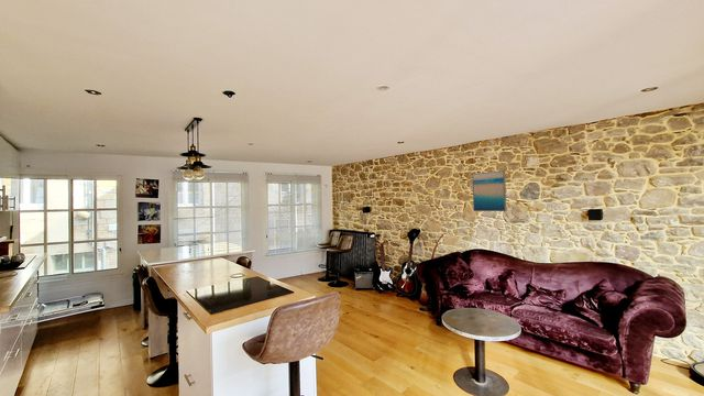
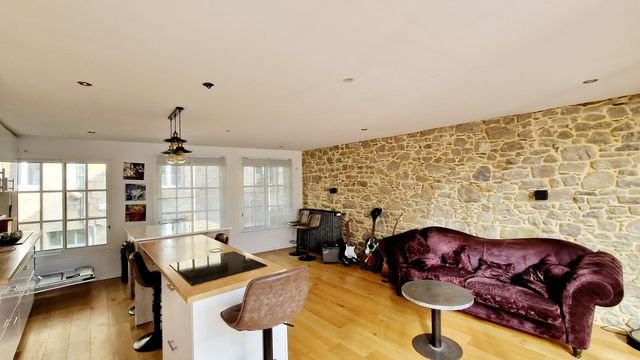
- wall art (488, 191)
